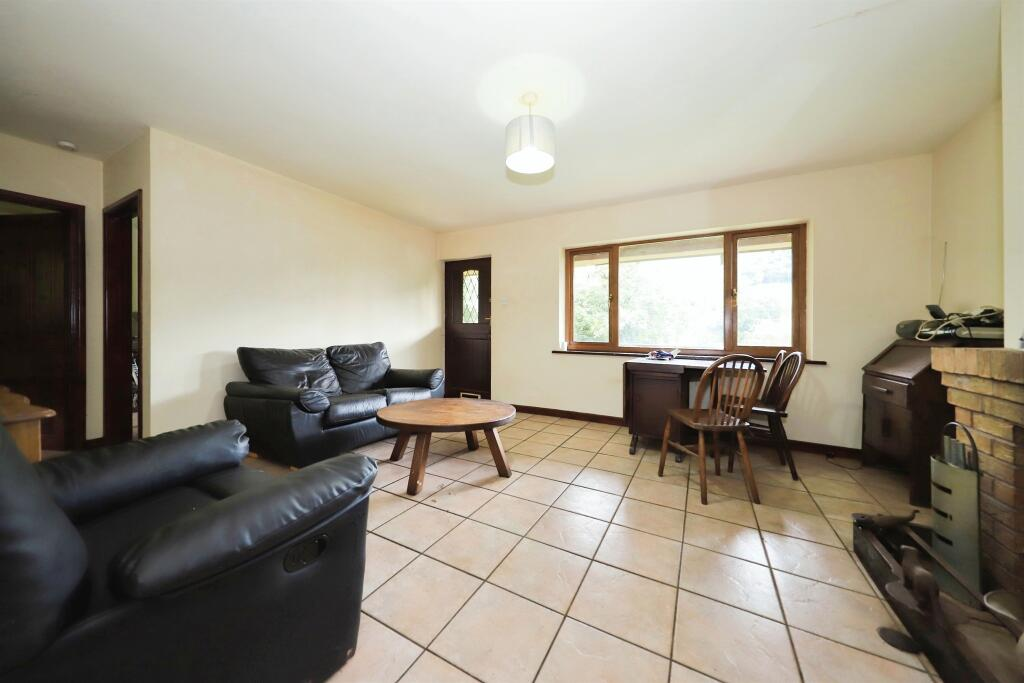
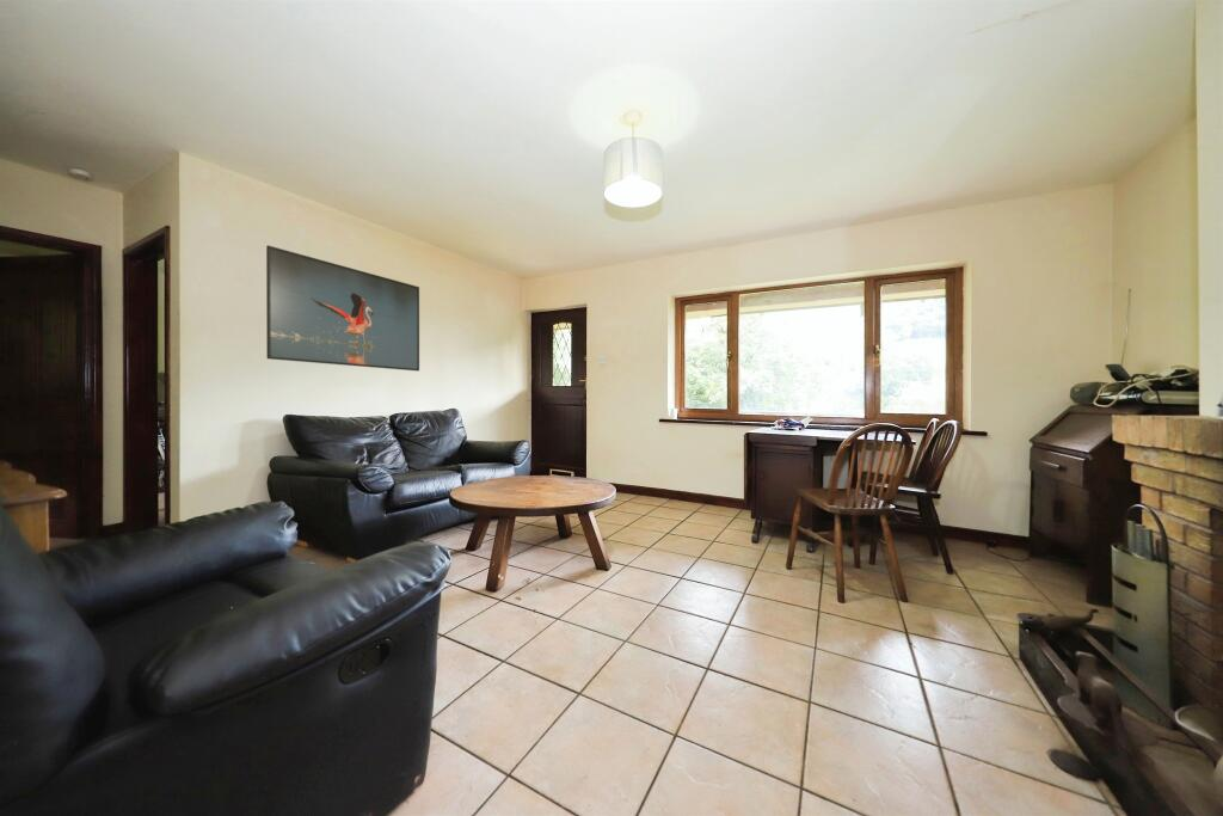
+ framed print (354, 317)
